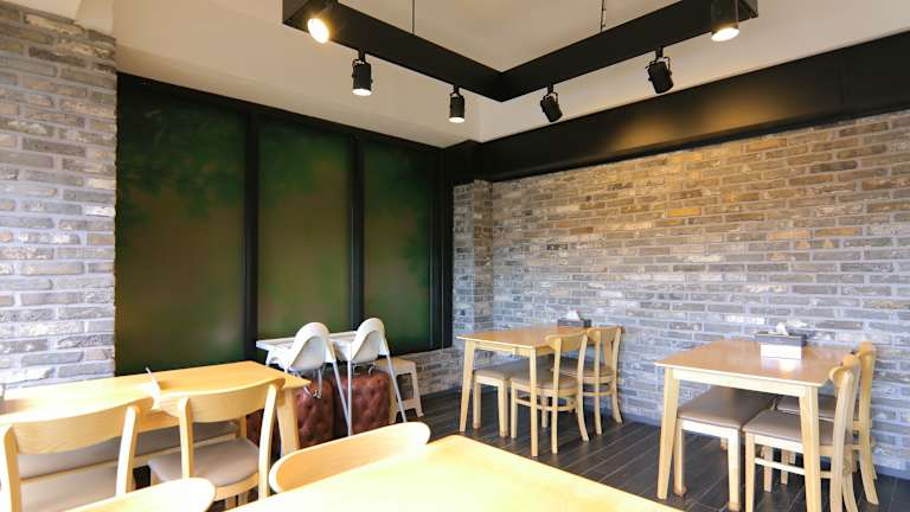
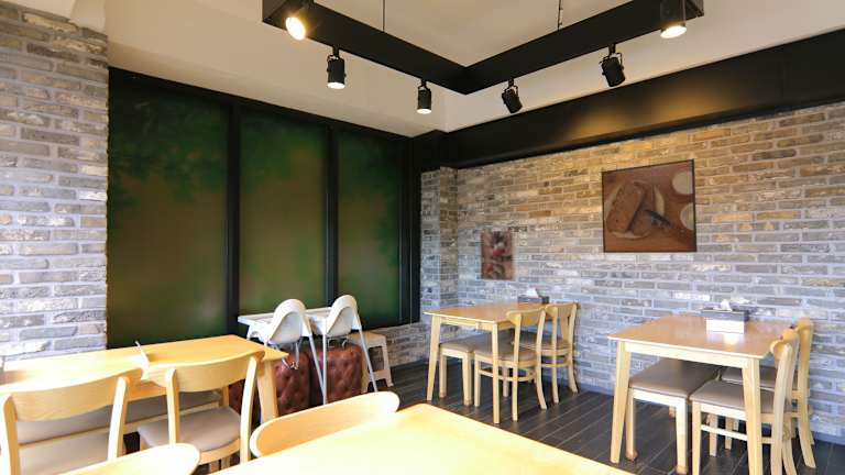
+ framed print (496, 255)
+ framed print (645, 209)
